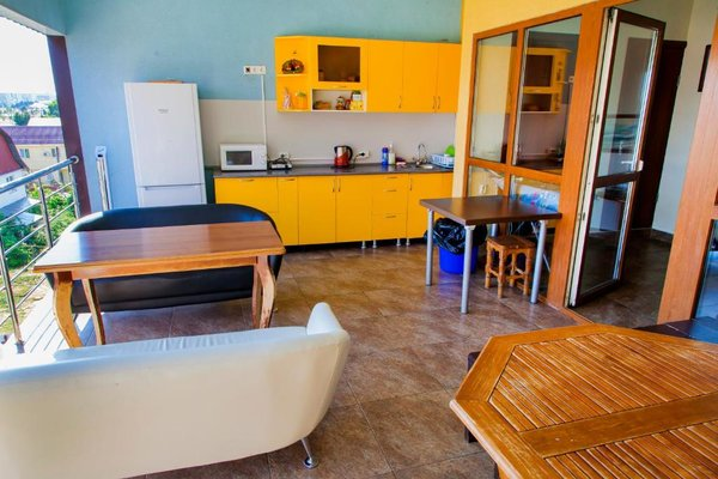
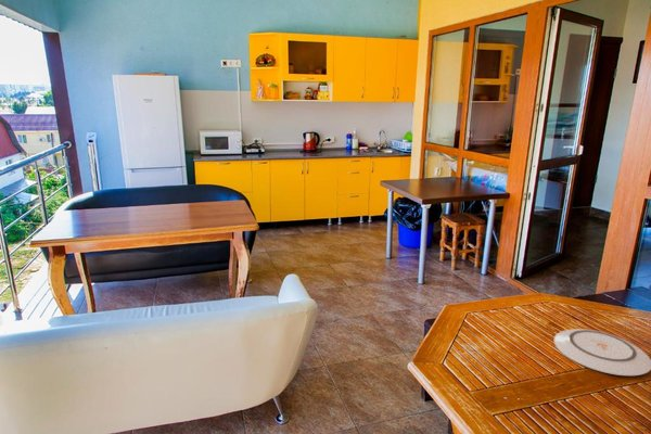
+ plate (601, 347)
